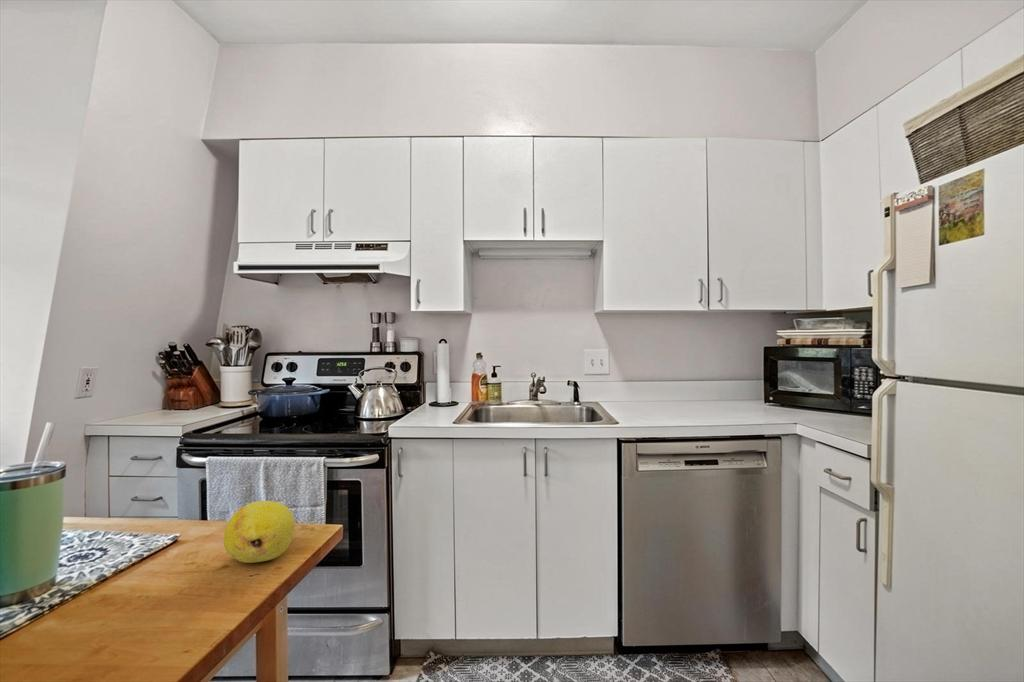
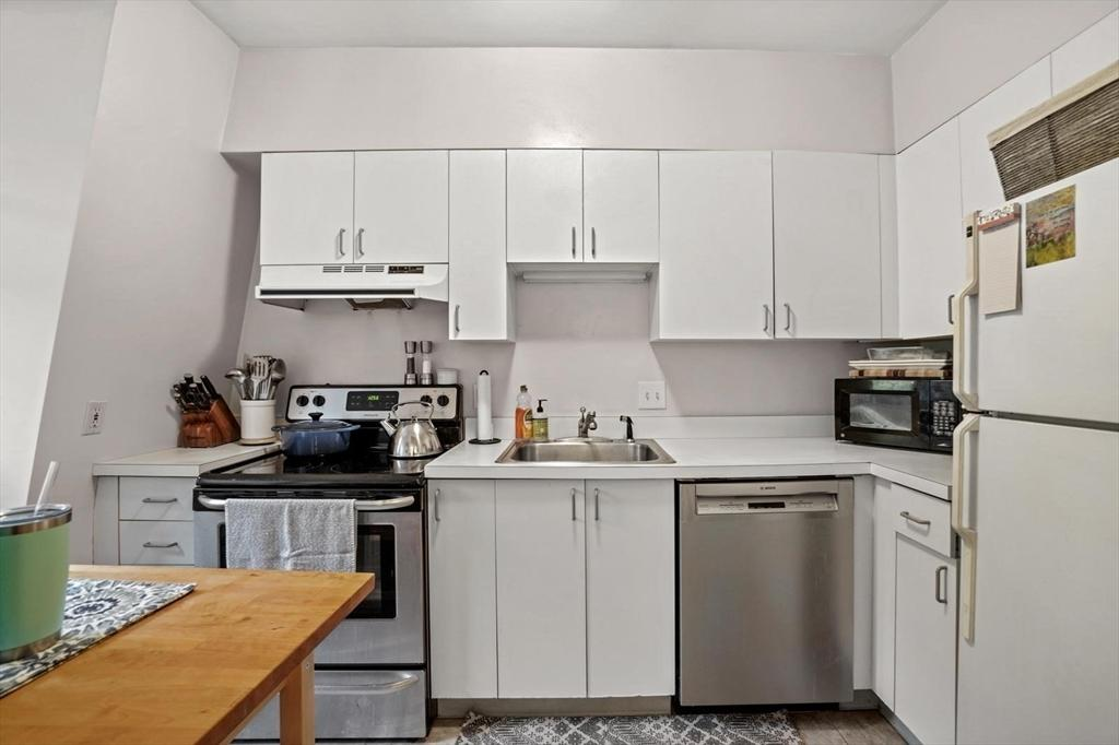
- fruit (260, 531)
